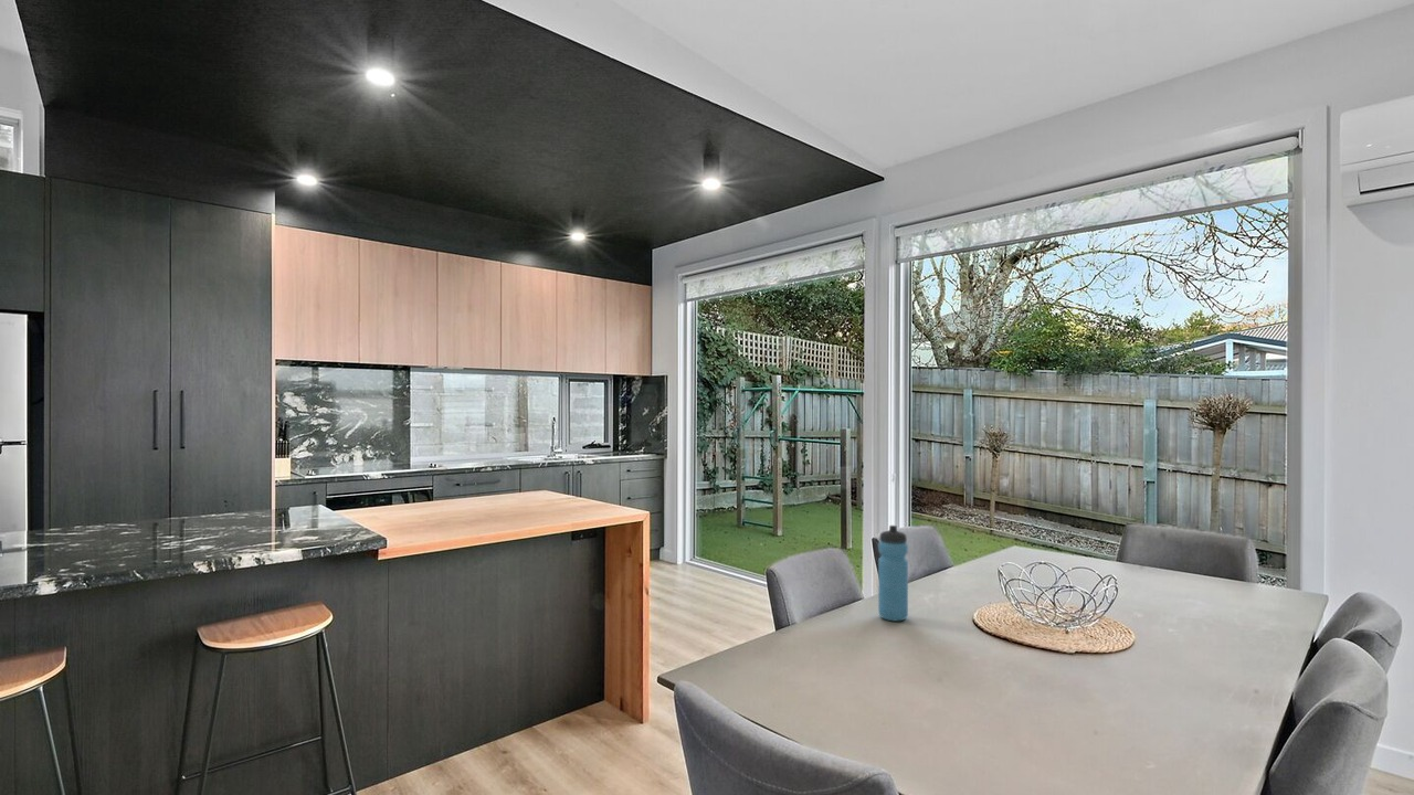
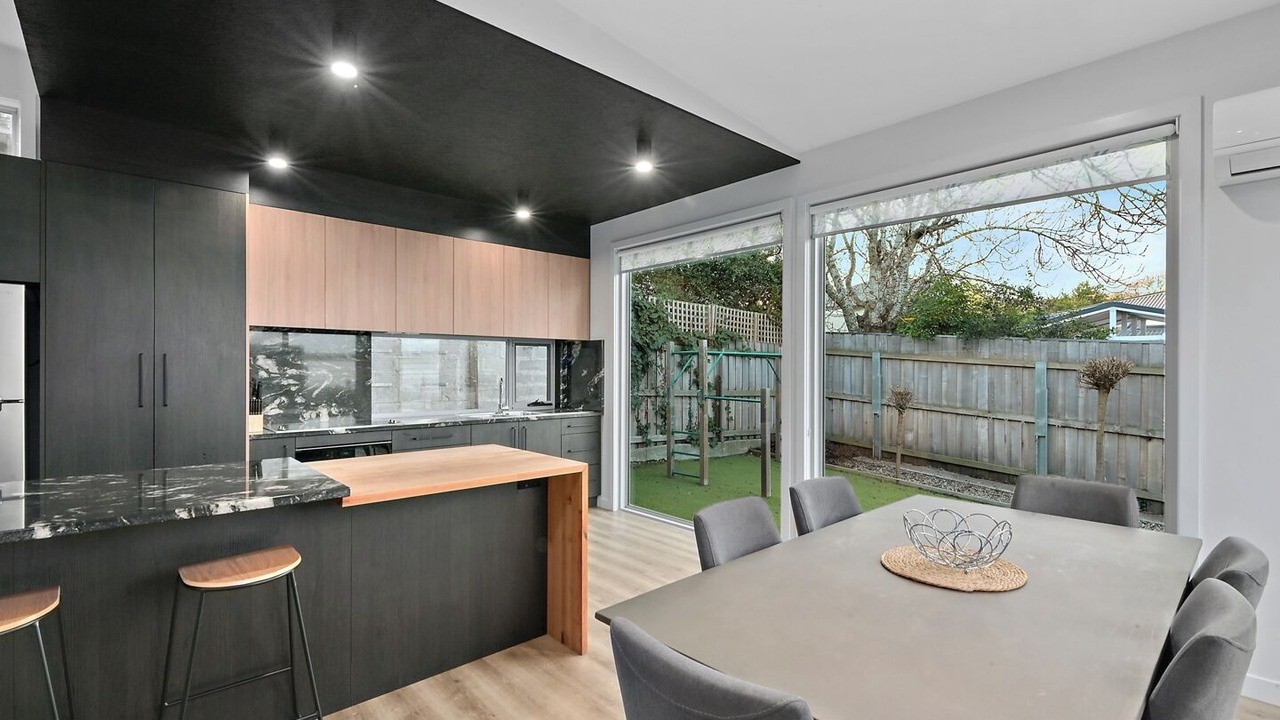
- water bottle (893, 571)
